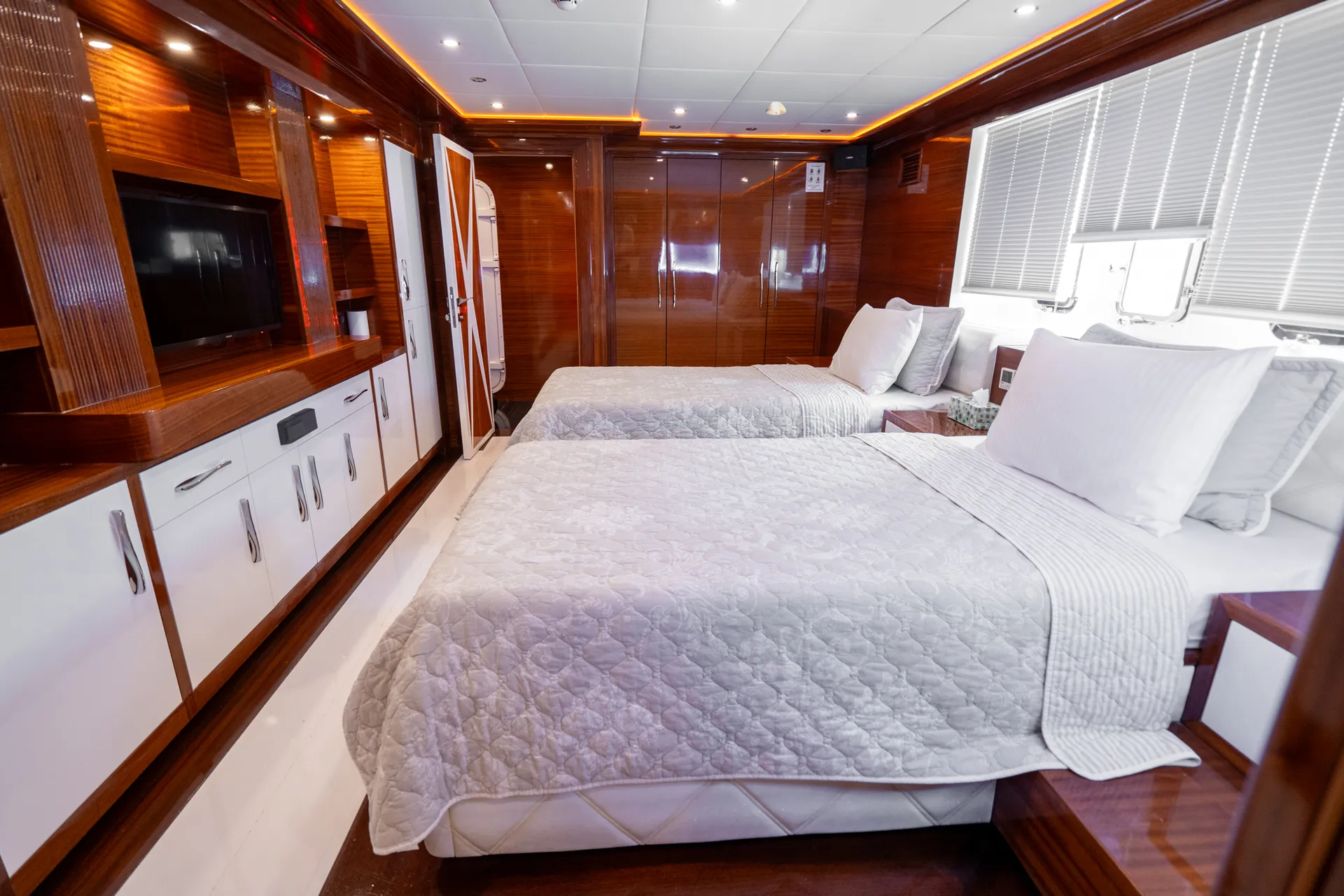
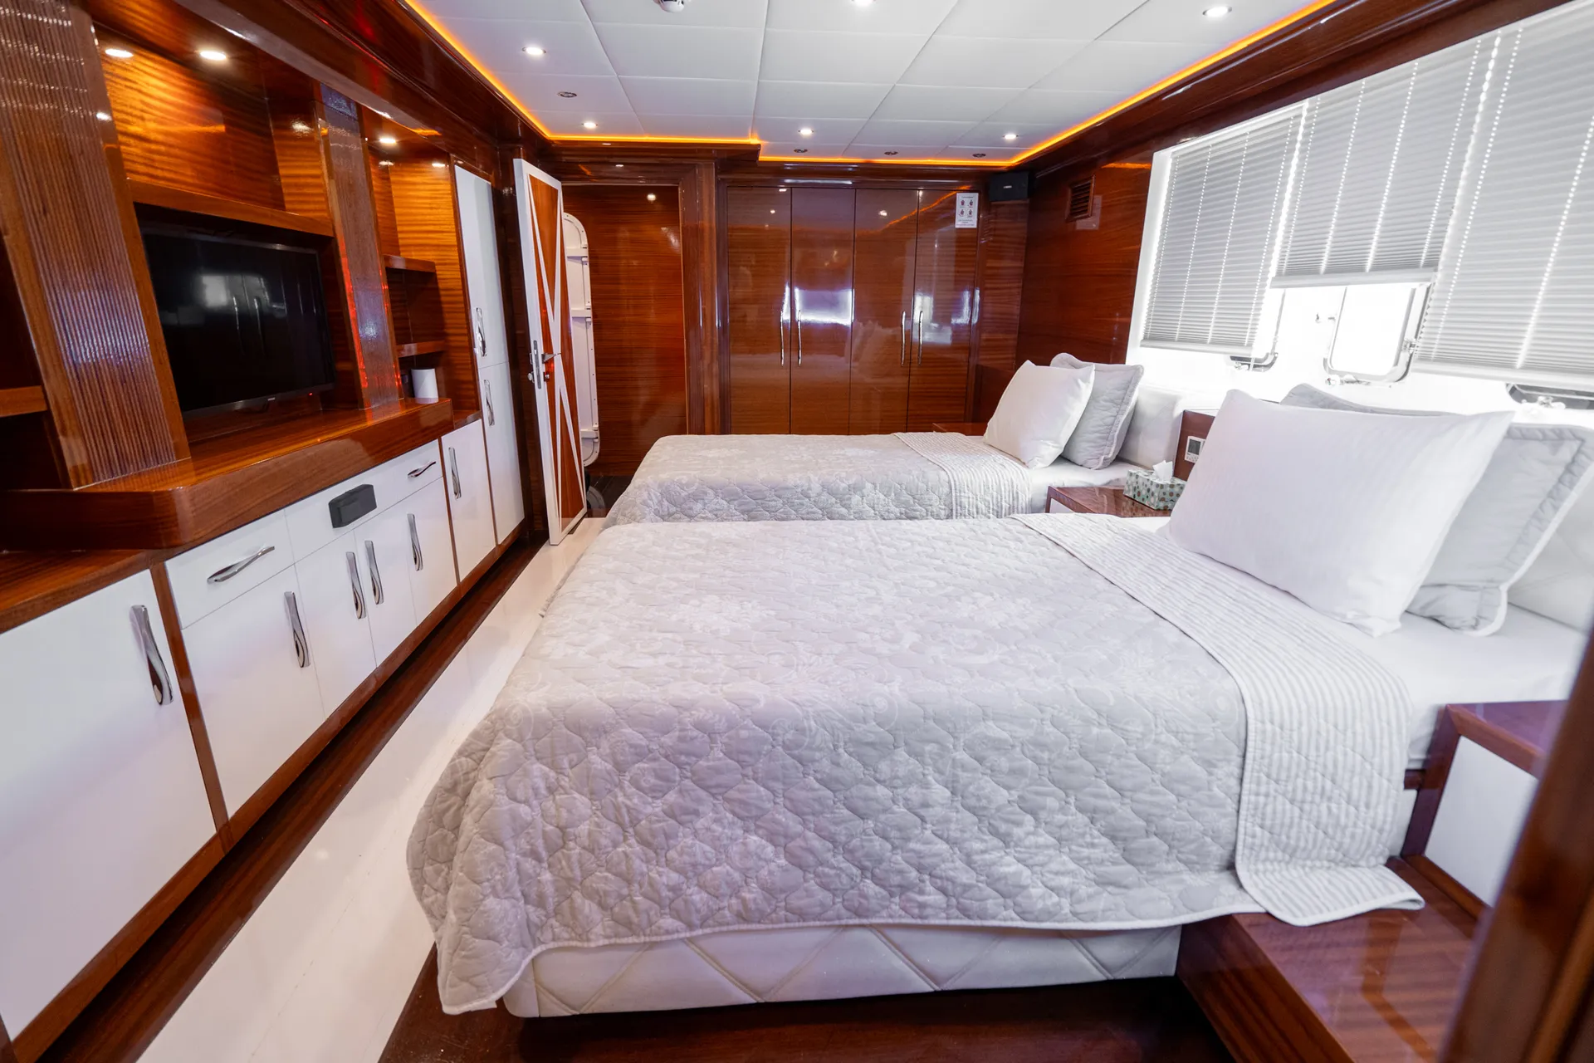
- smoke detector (776, 108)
